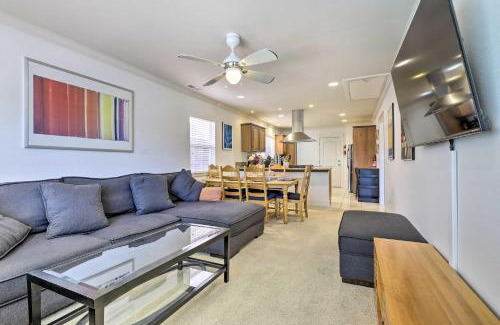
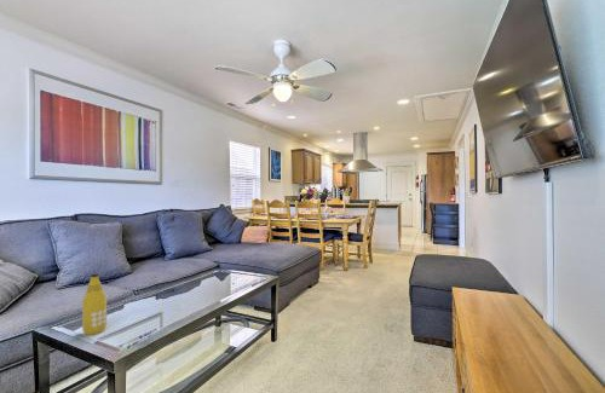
+ bottle (94, 302)
